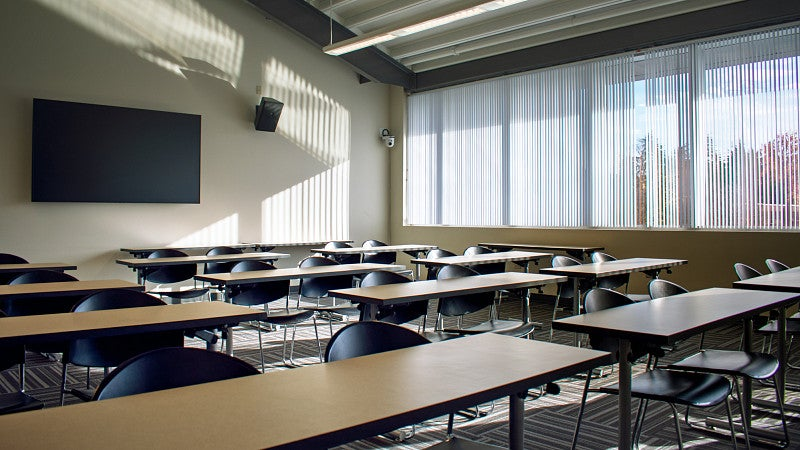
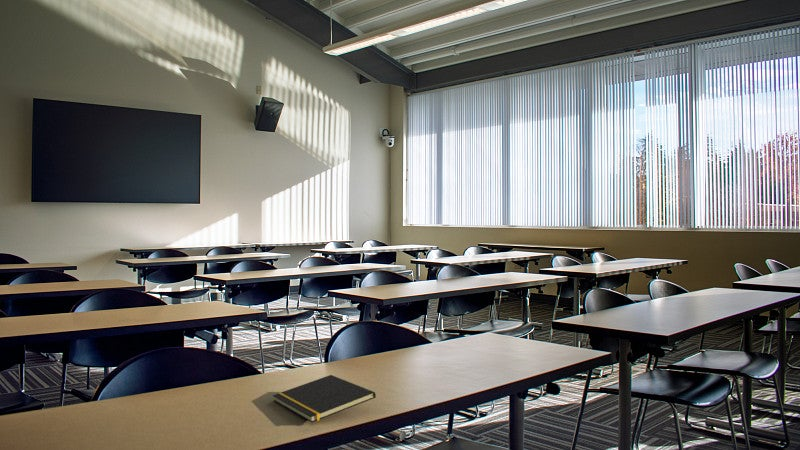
+ notepad (322, 396)
